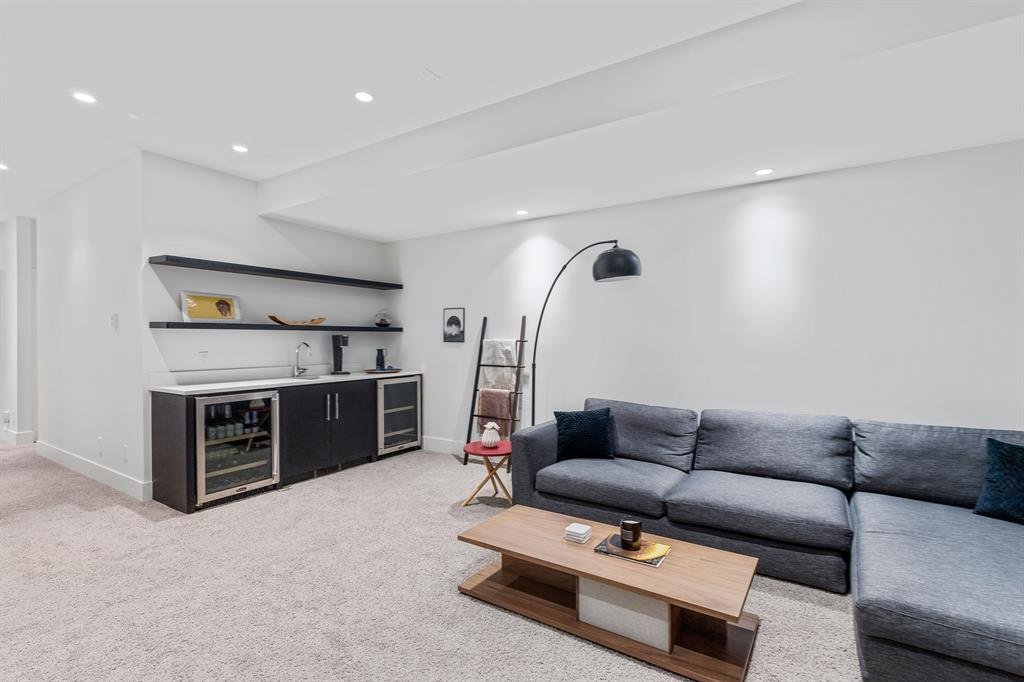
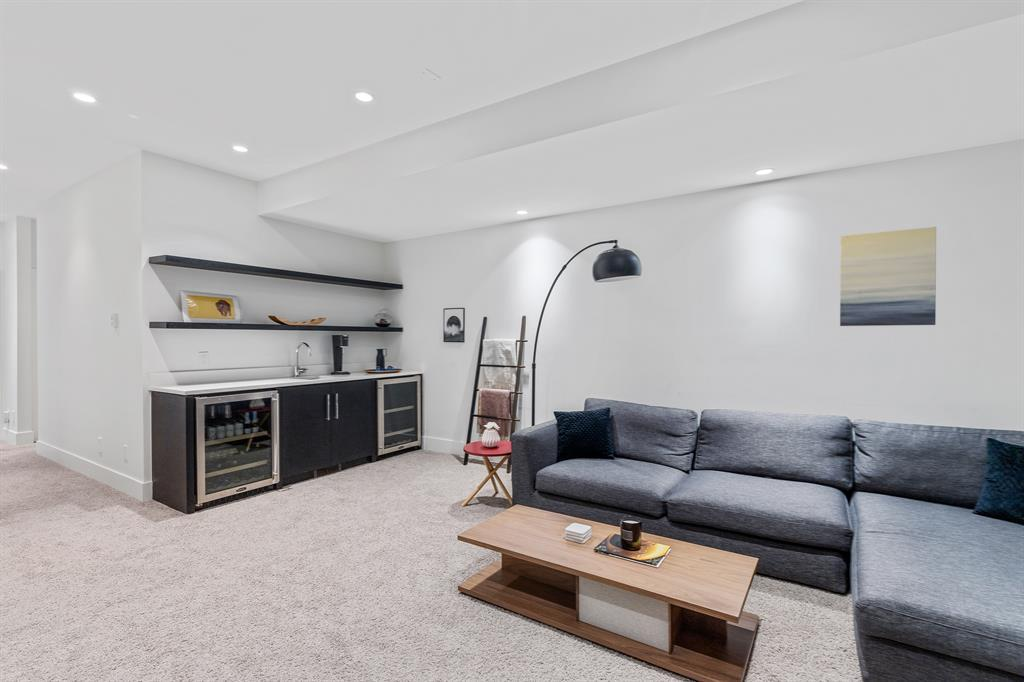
+ wall art (885, 278)
